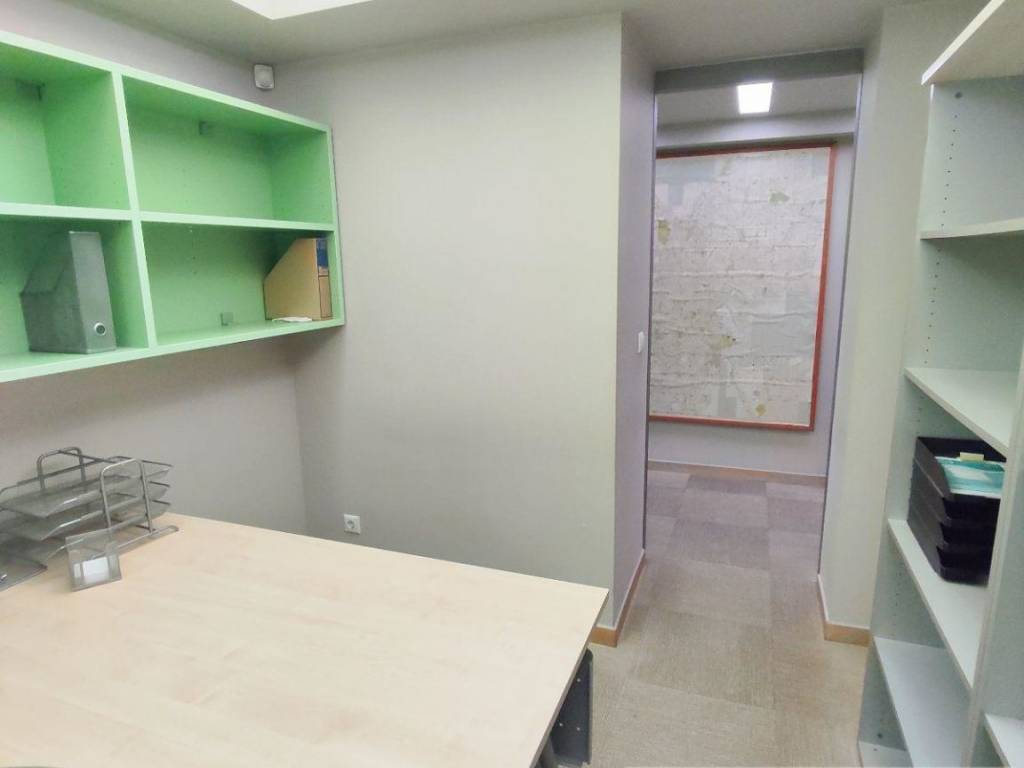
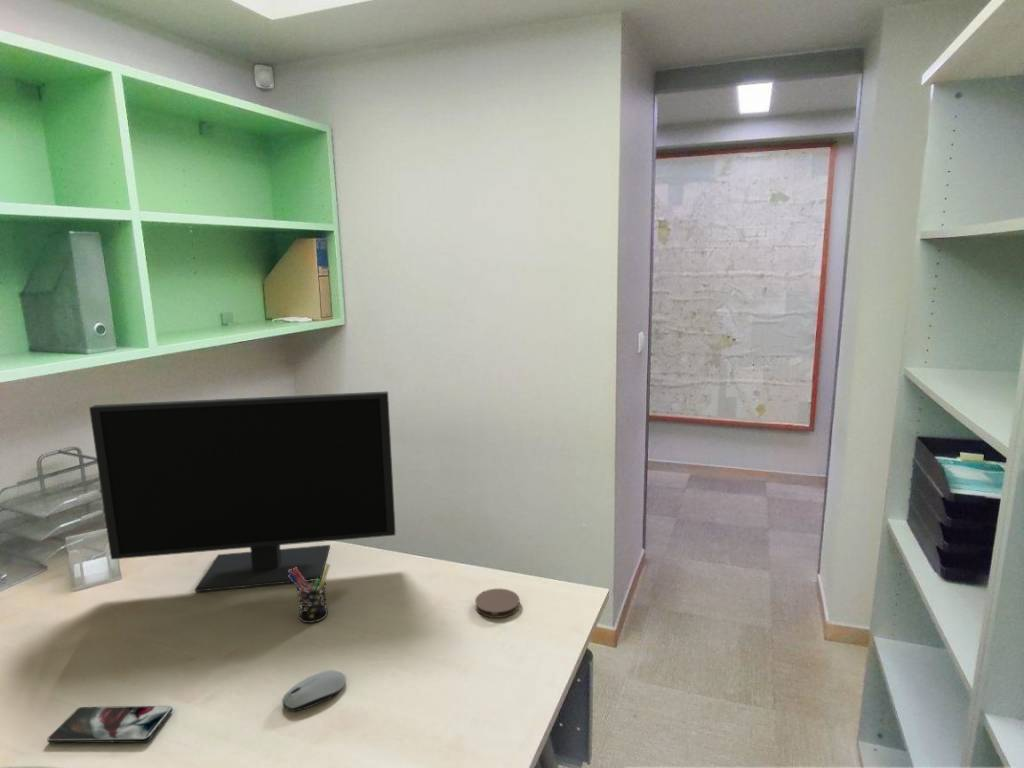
+ smartphone (112, 724)
+ computer mouse (314, 686)
+ coaster (497, 602)
+ monitor (259, 483)
+ pen holder (311, 591)
